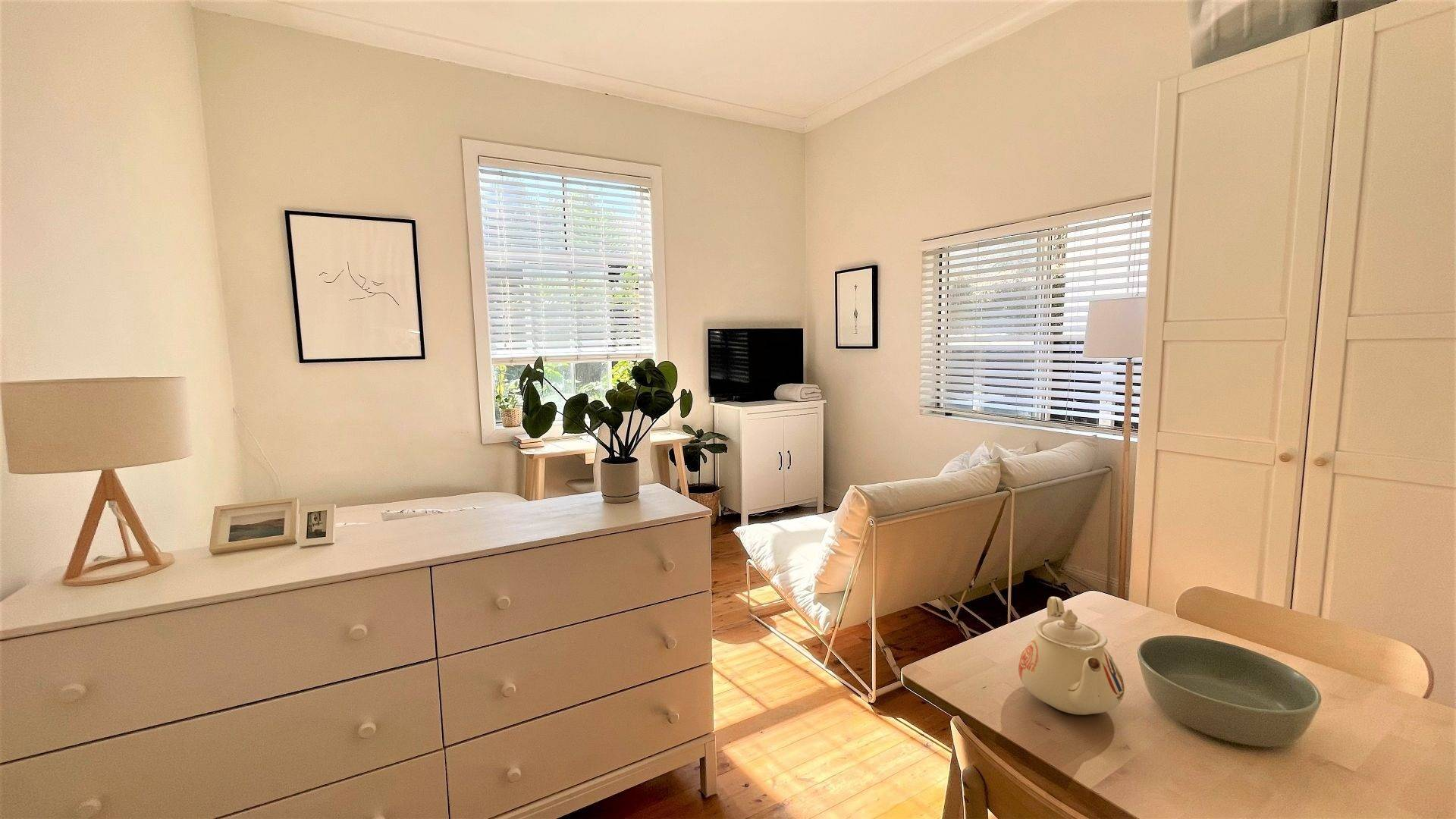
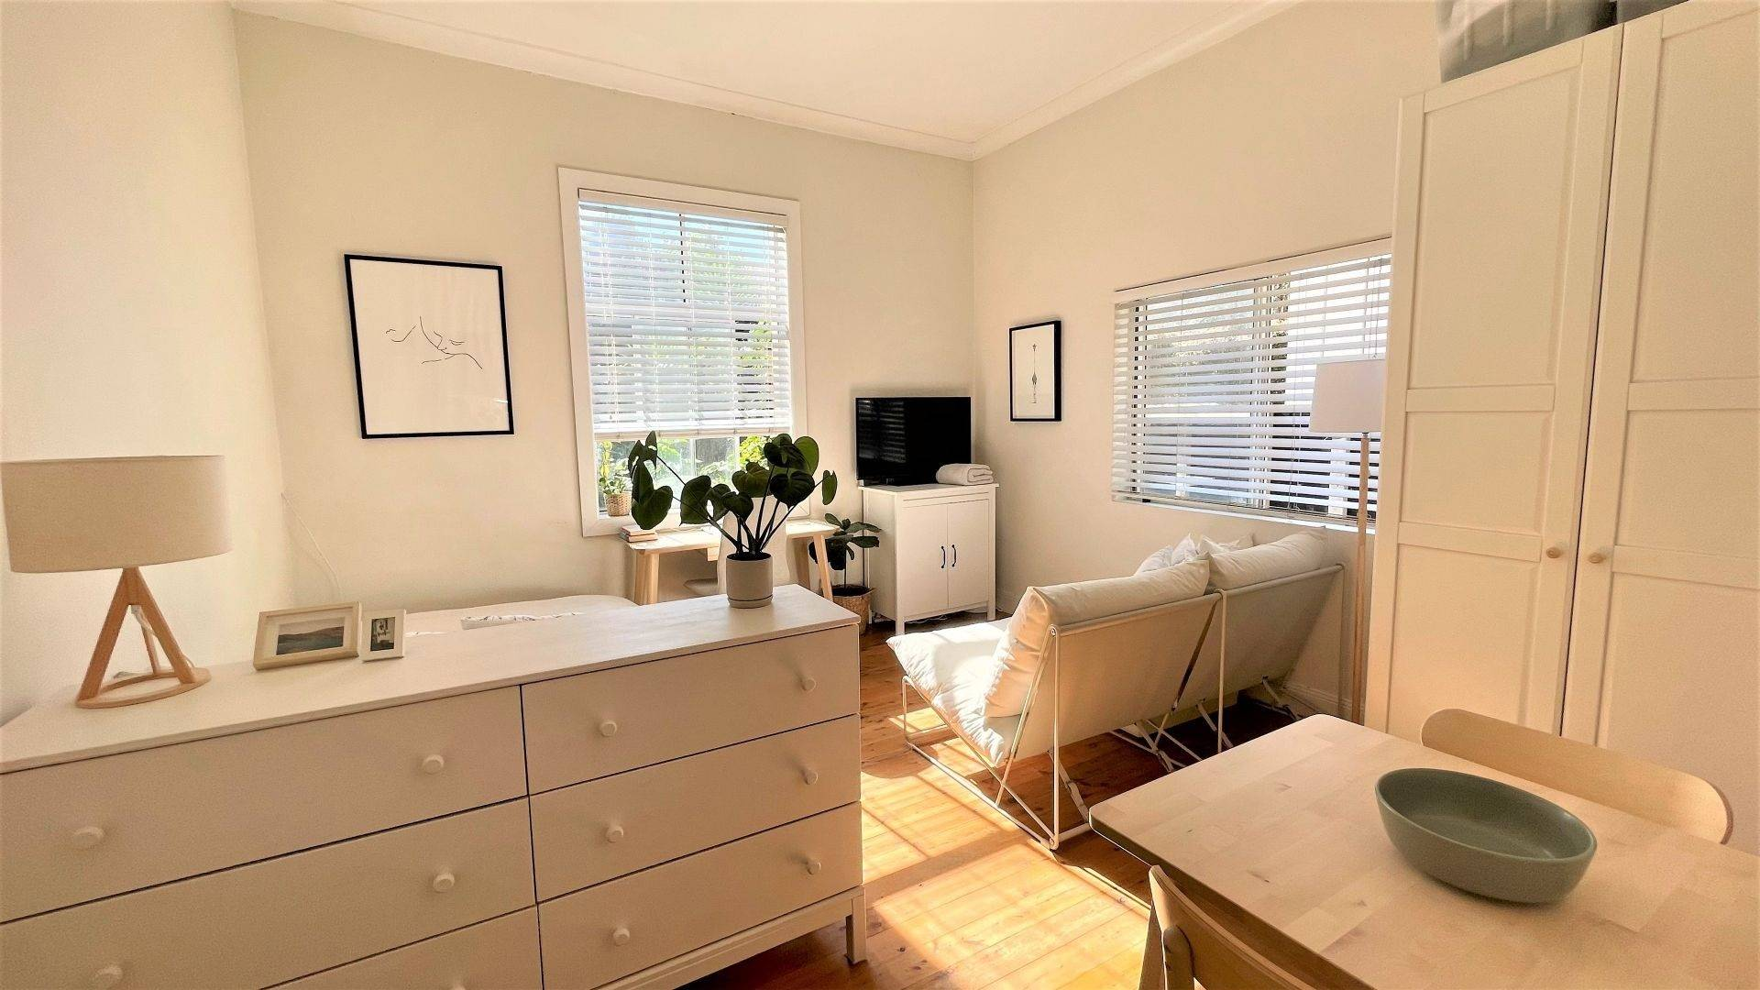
- teapot (1070, 654)
